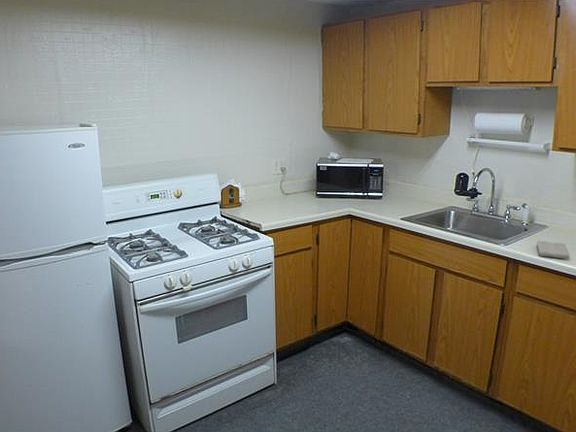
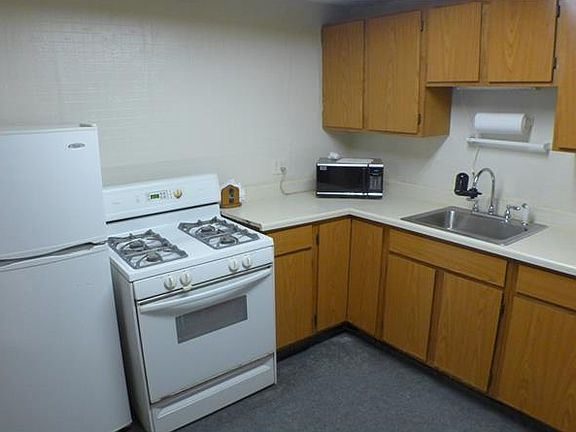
- washcloth (551, 249)
